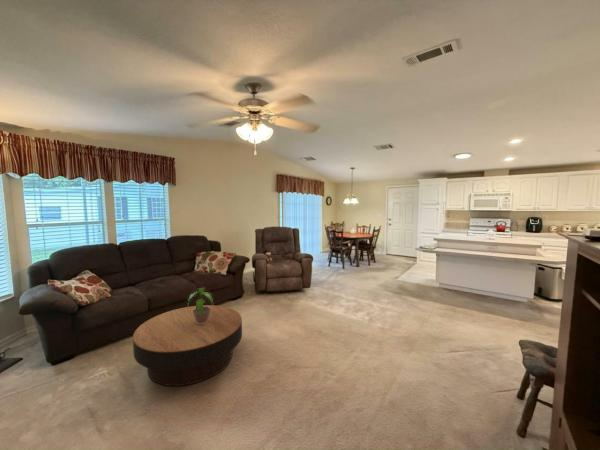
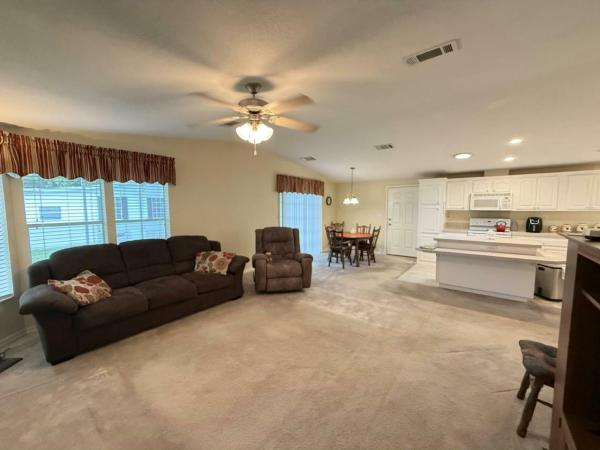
- coffee table (191, 341)
- potted plant (201, 305)
